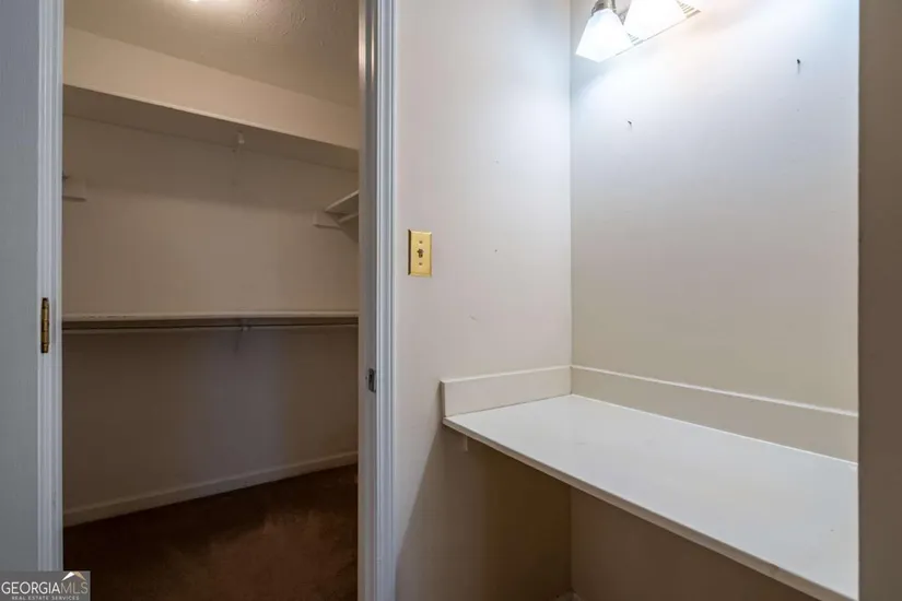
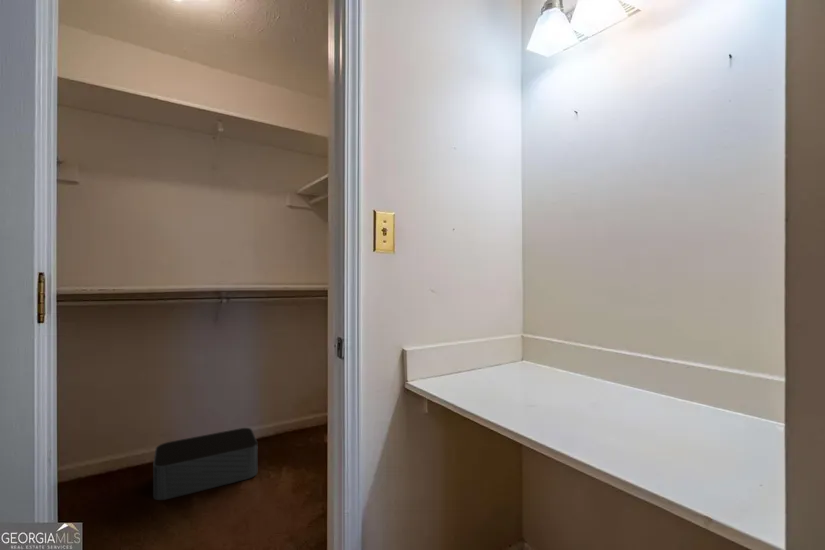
+ storage bin (207, 460)
